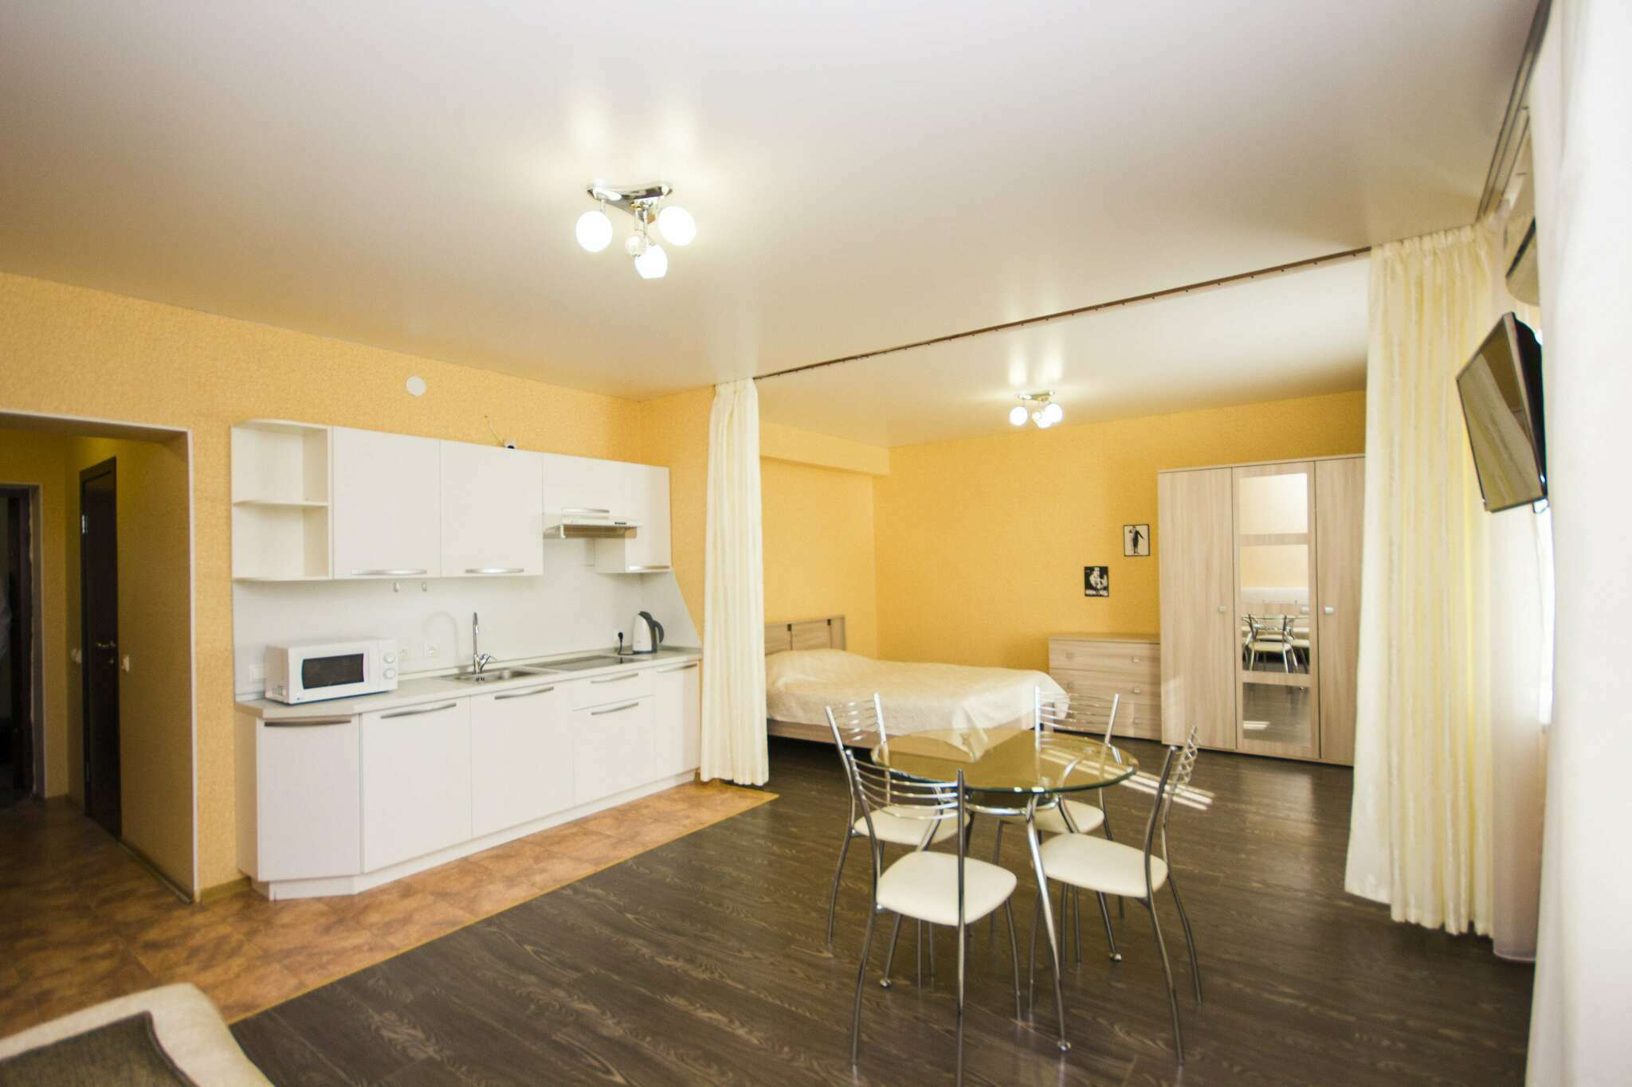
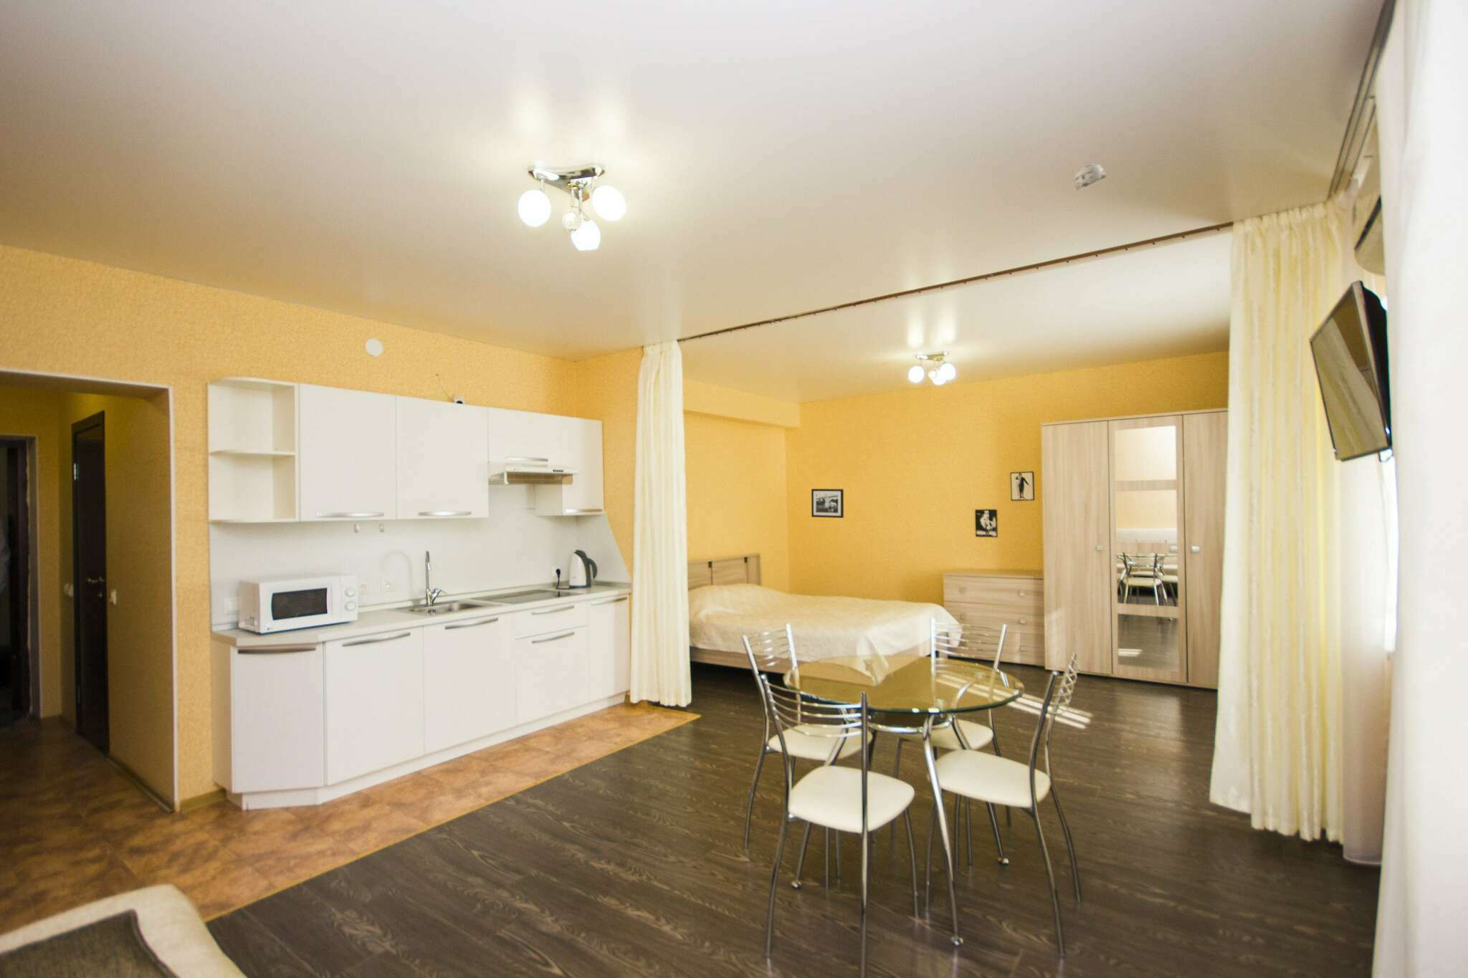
+ picture frame (827, 503)
+ smoke detector (1089, 178)
